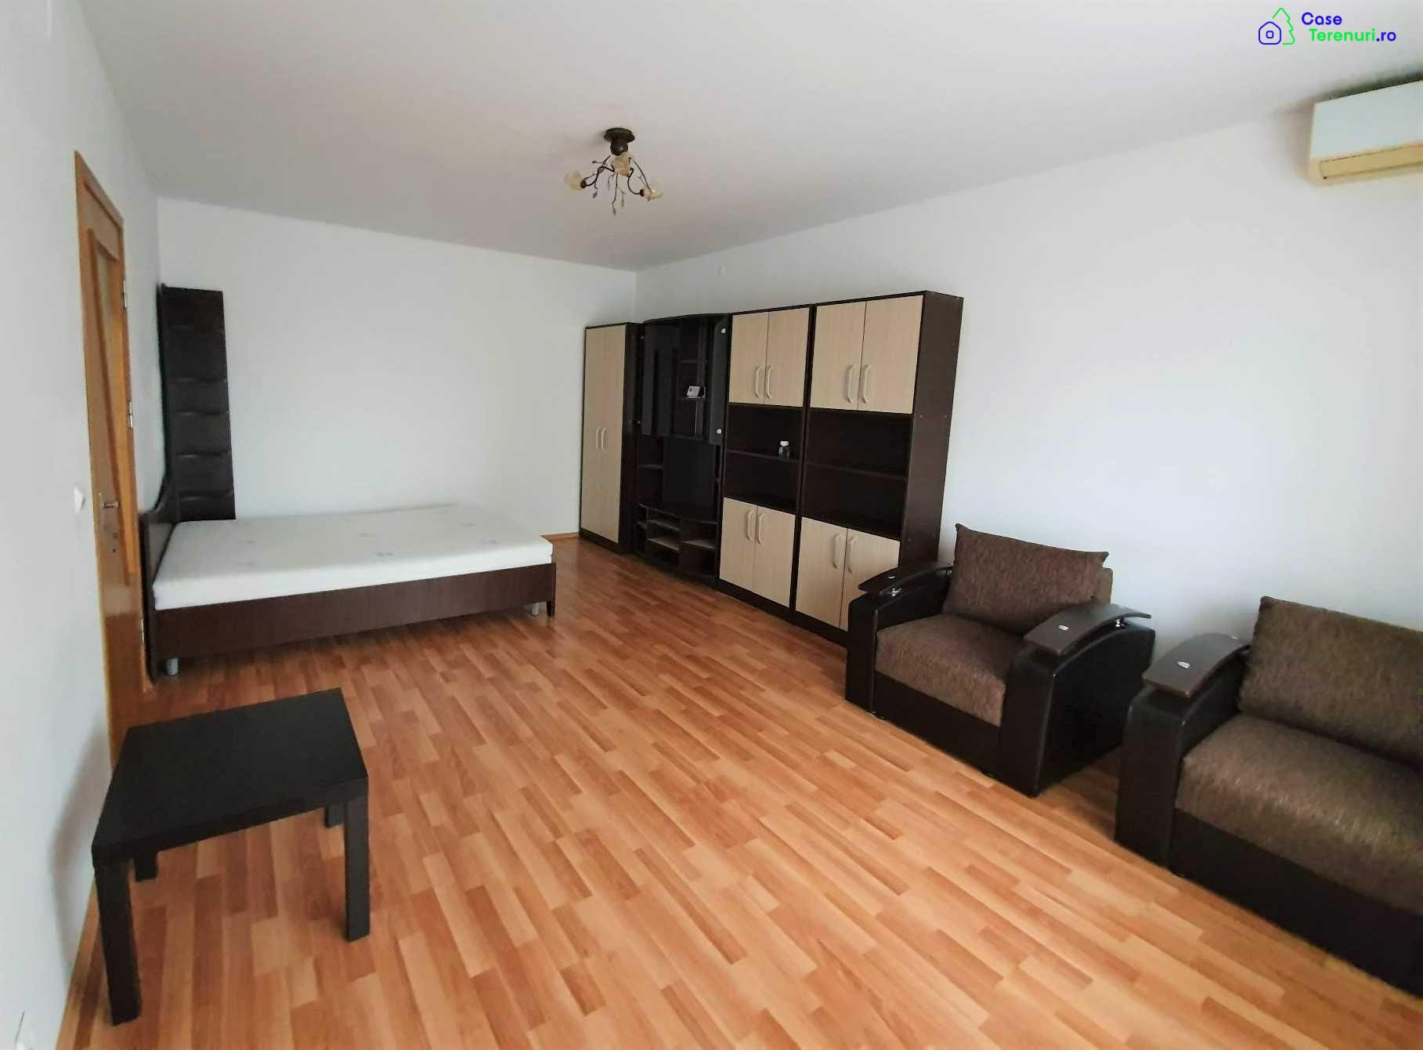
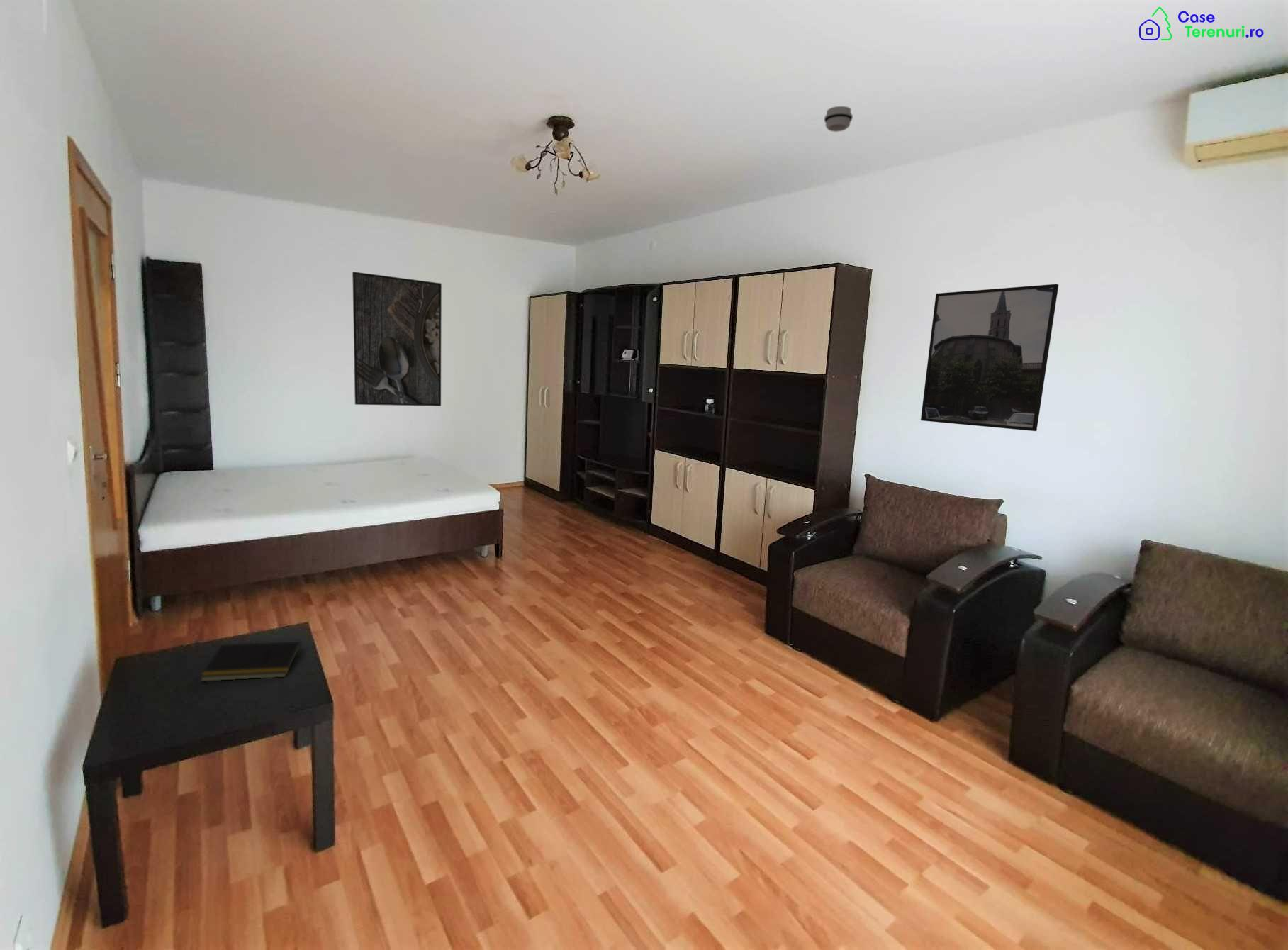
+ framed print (399, 342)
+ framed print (983, 358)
+ notepad (253, 660)
+ smoke detector (838, 119)
